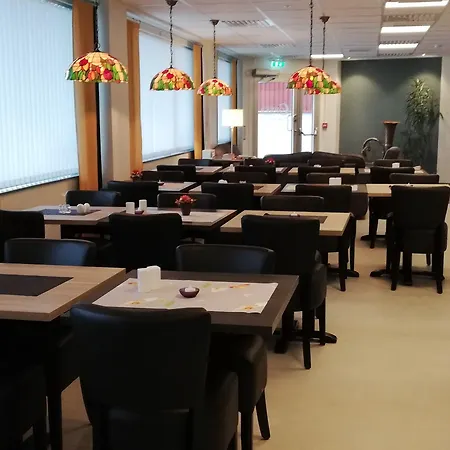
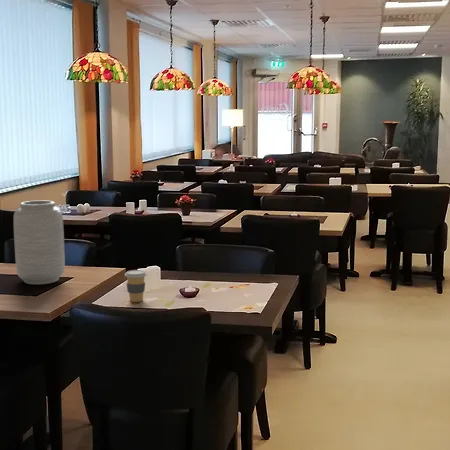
+ vase (39, 241)
+ coffee cup (136, 286)
